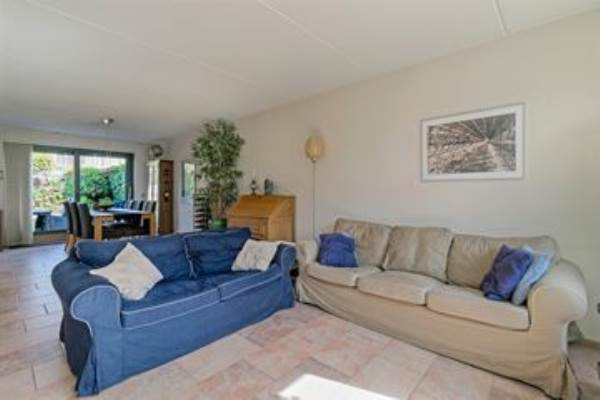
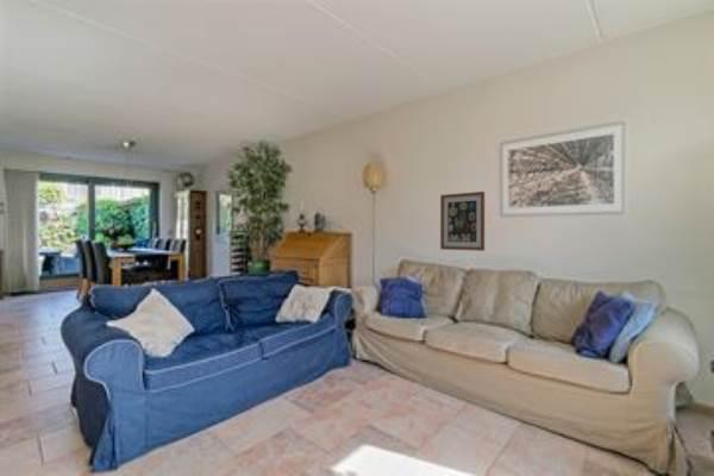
+ wall art (461, 221)
